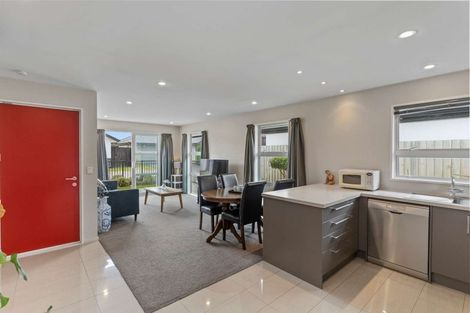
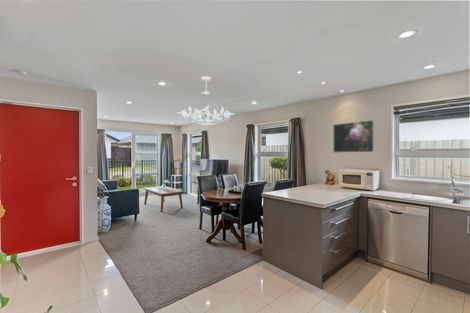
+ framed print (352, 137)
+ chandelier (207, 106)
